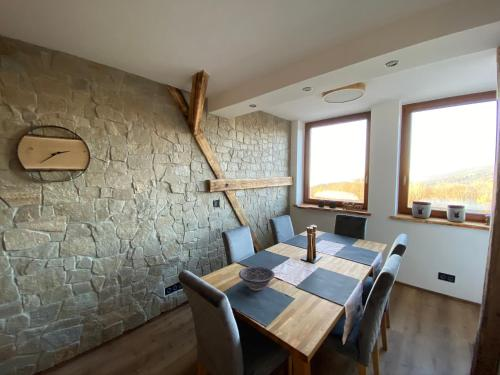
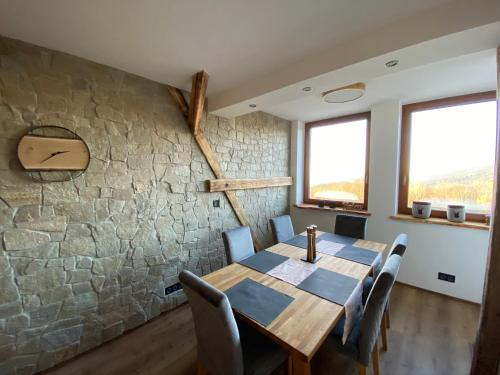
- decorative bowl (256, 280)
